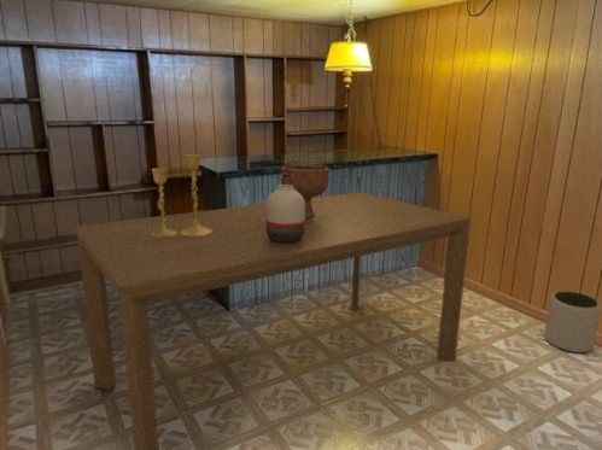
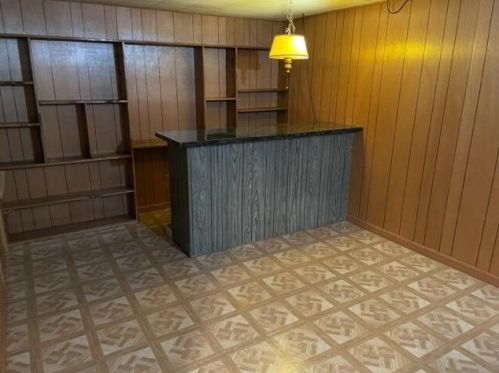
- candlestick (192, 194)
- vase (285, 212)
- plant pot (572, 321)
- decorative bowl (305, 187)
- dining table (277, 274)
